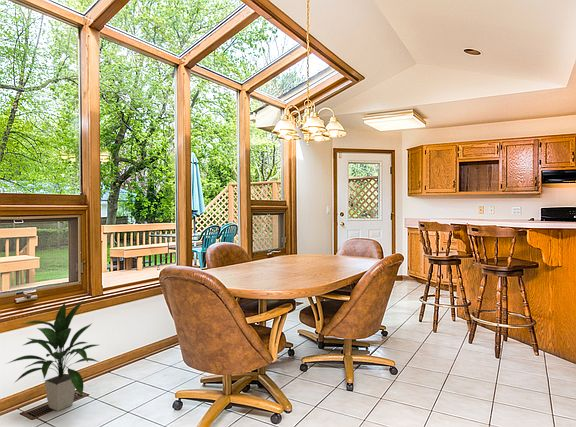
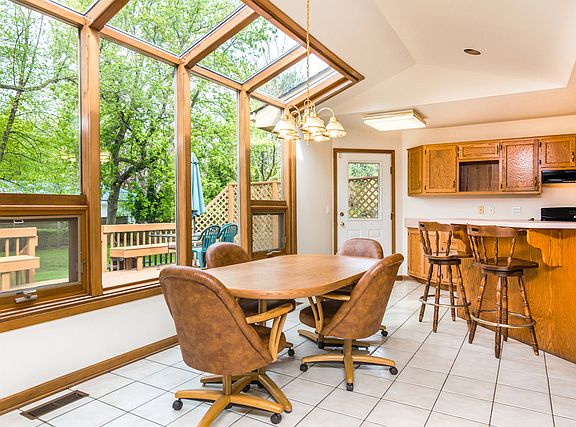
- indoor plant (60, 356)
